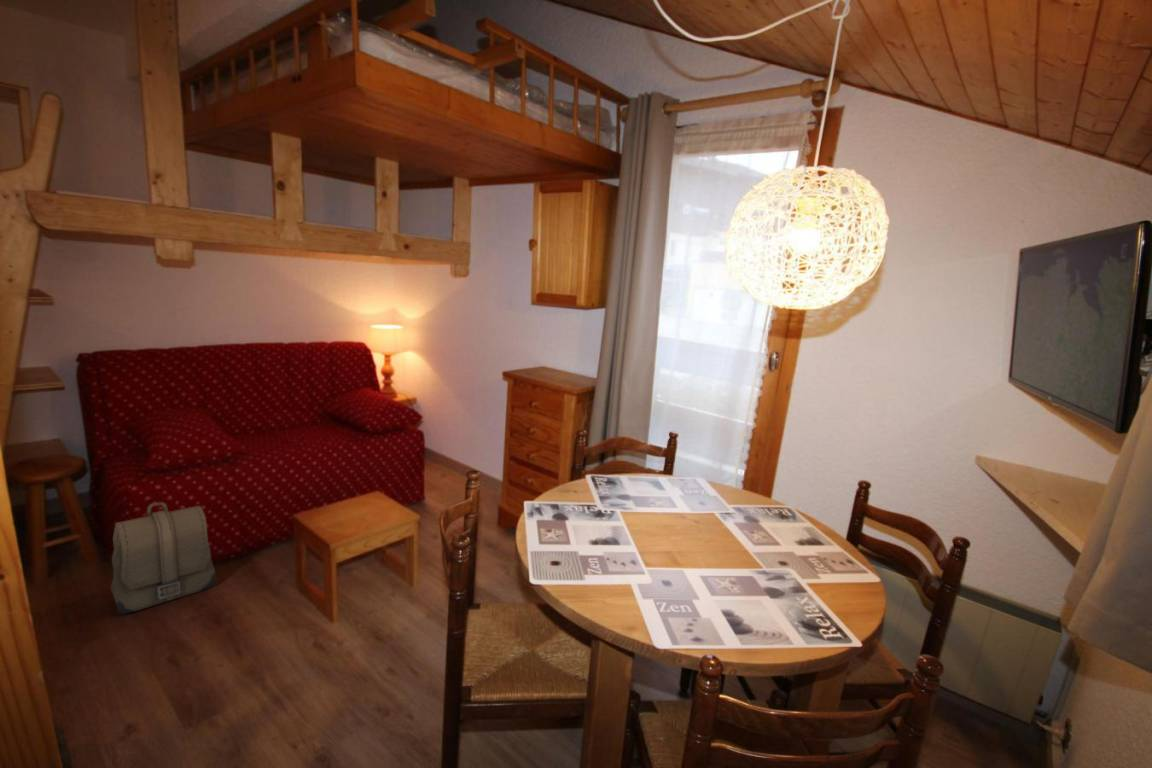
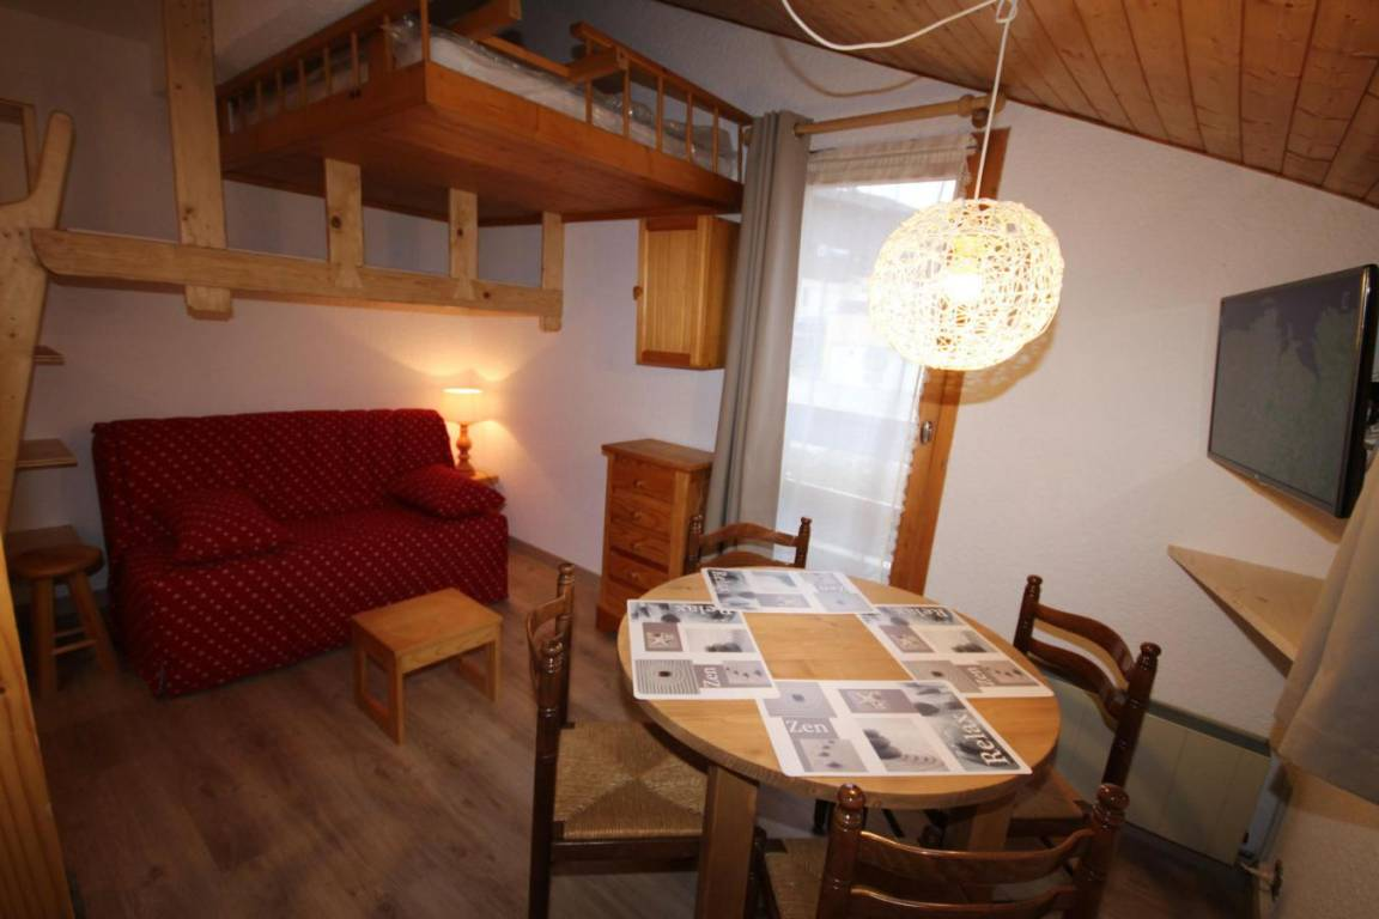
- backpack (163, 553)
